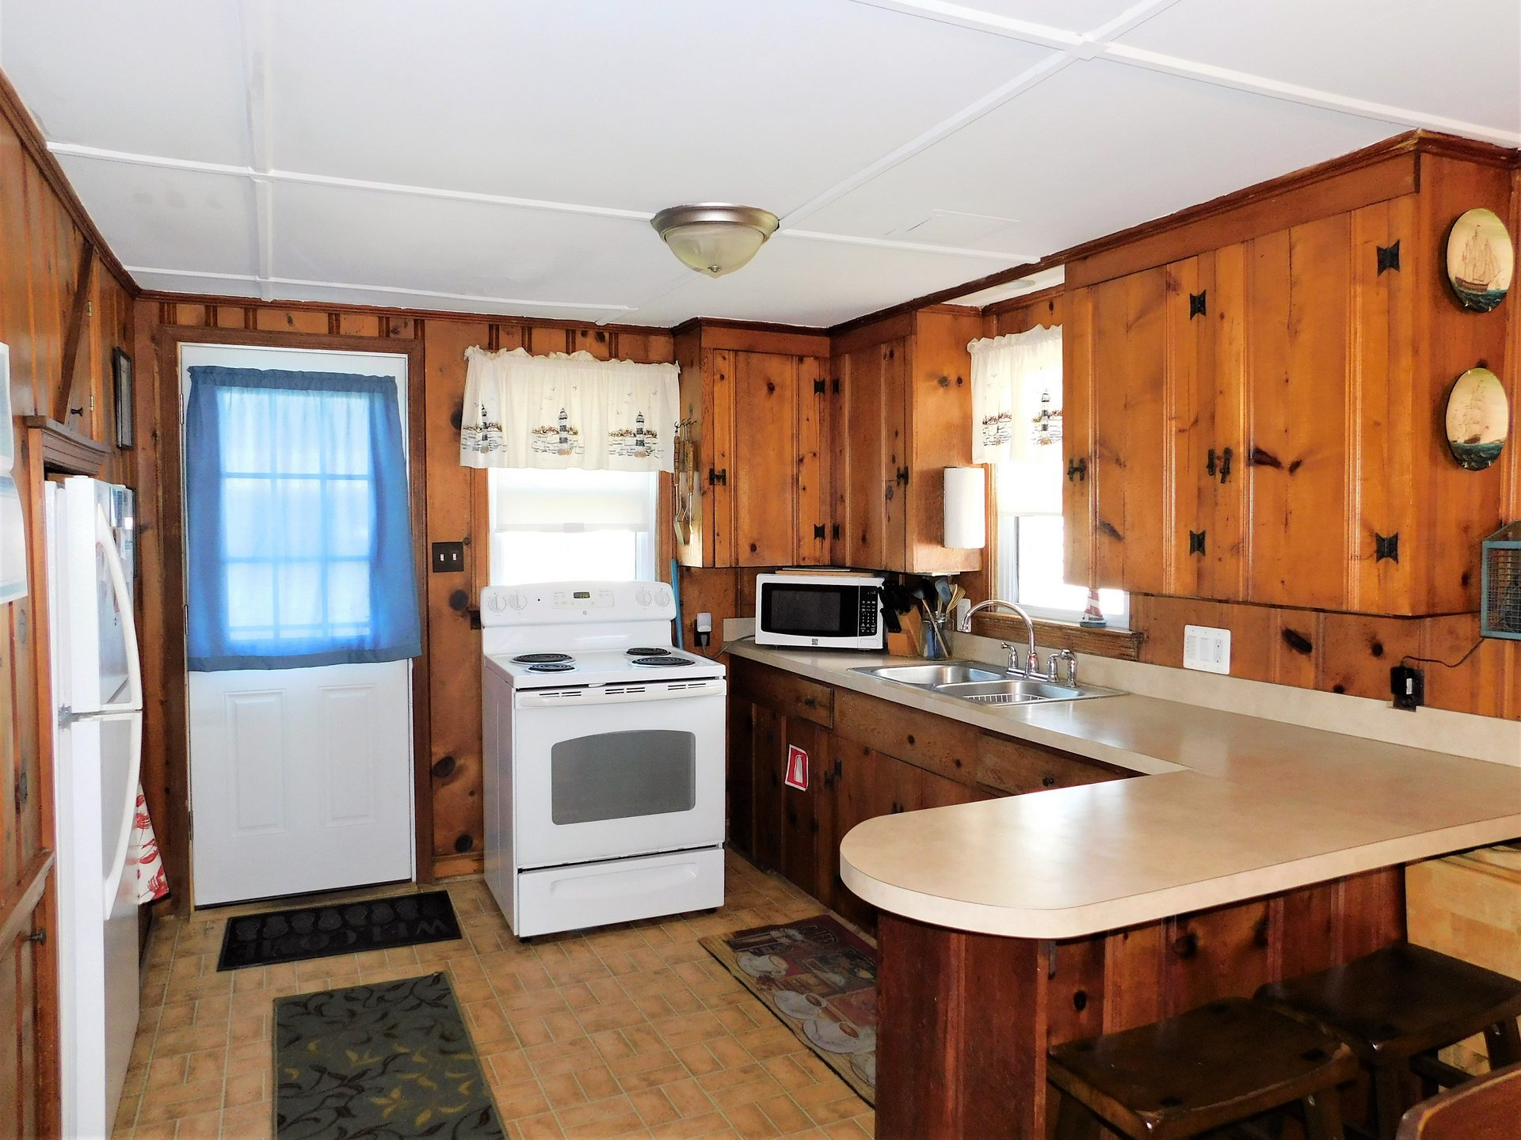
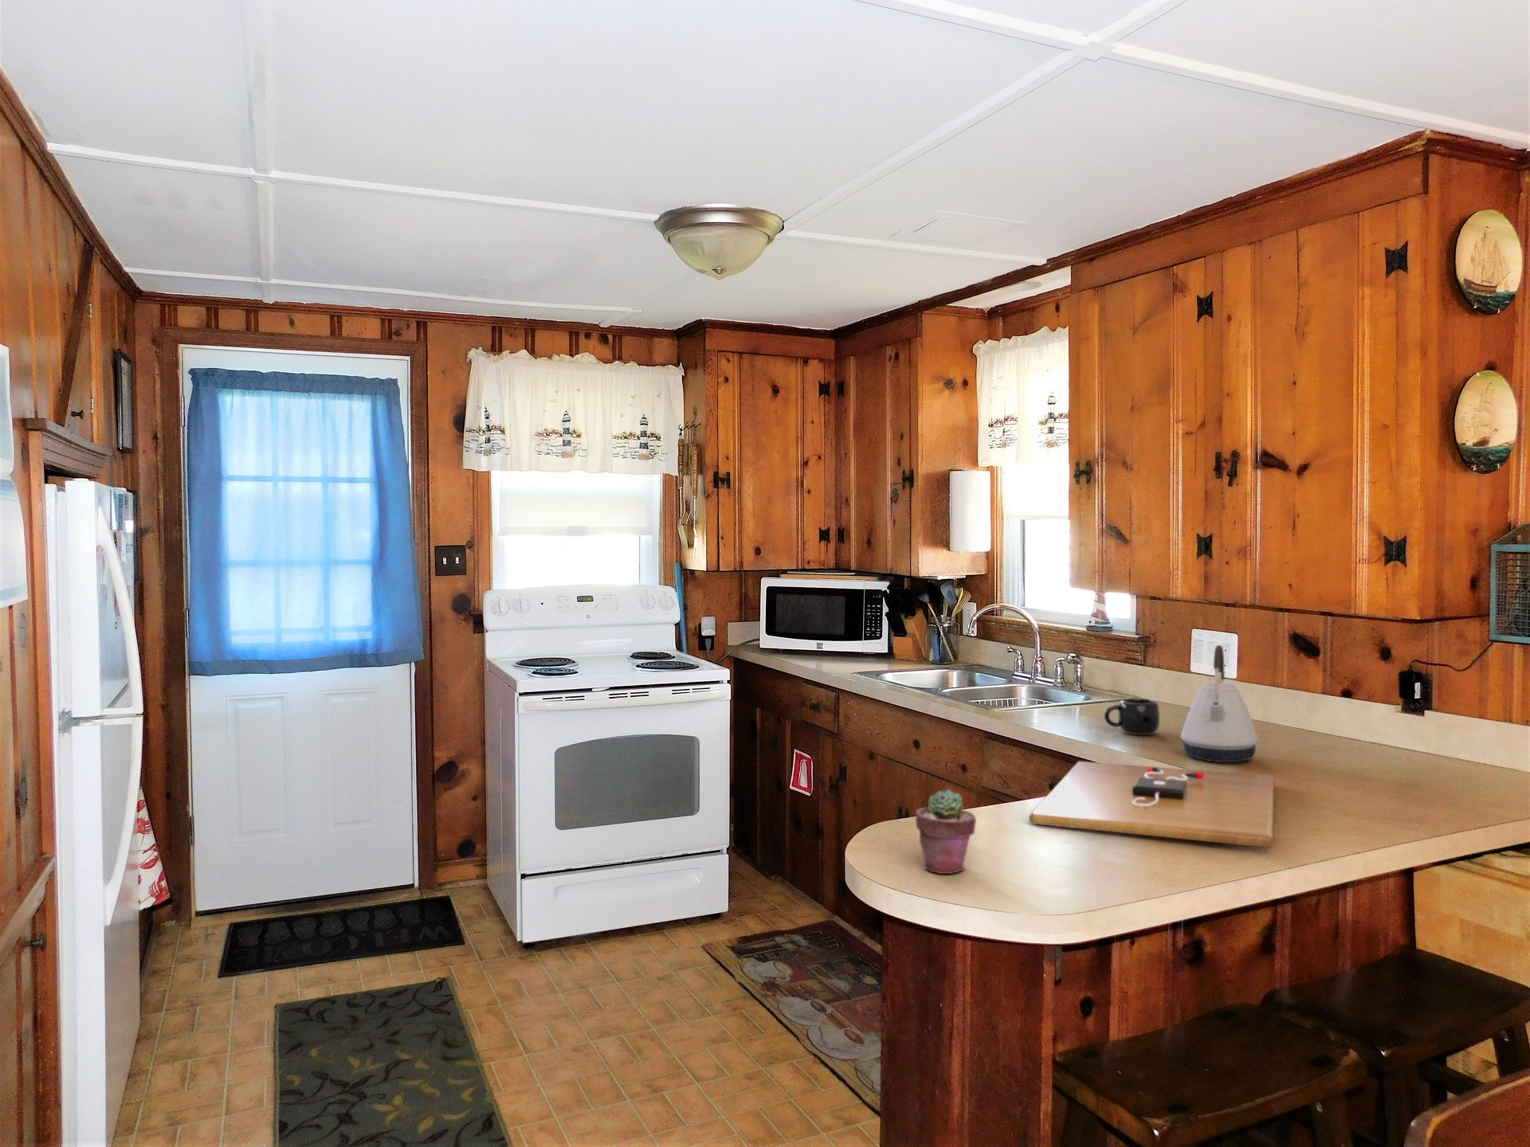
+ cutting board (1159, 792)
+ mug (1134, 716)
+ kettle (1218, 701)
+ potted succulent (945, 829)
